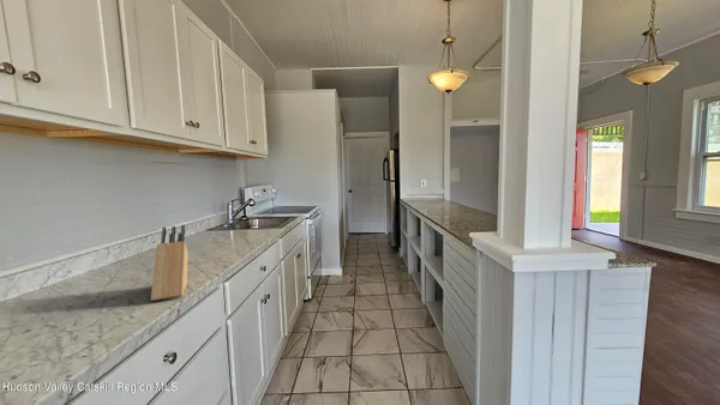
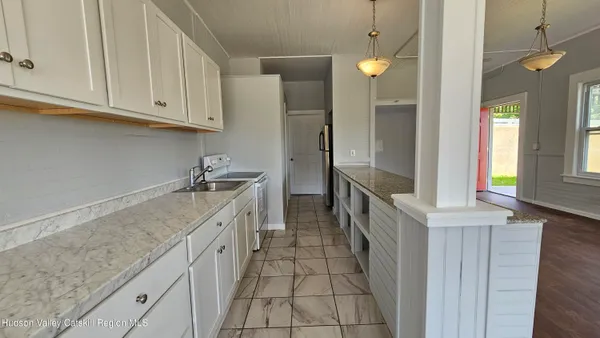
- knife block (170, 258)
